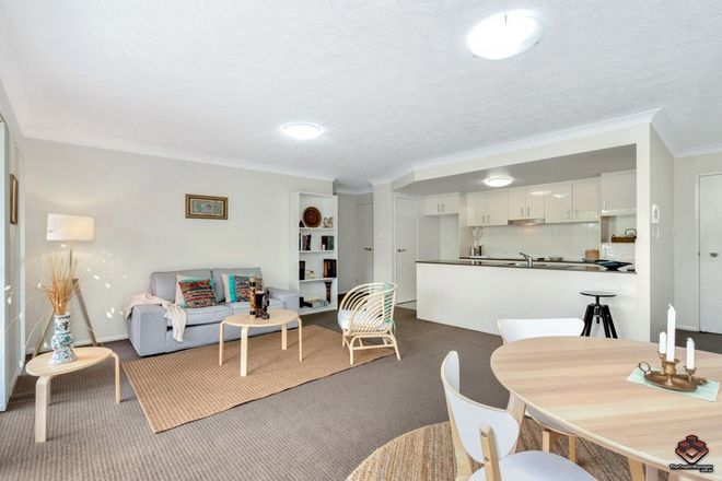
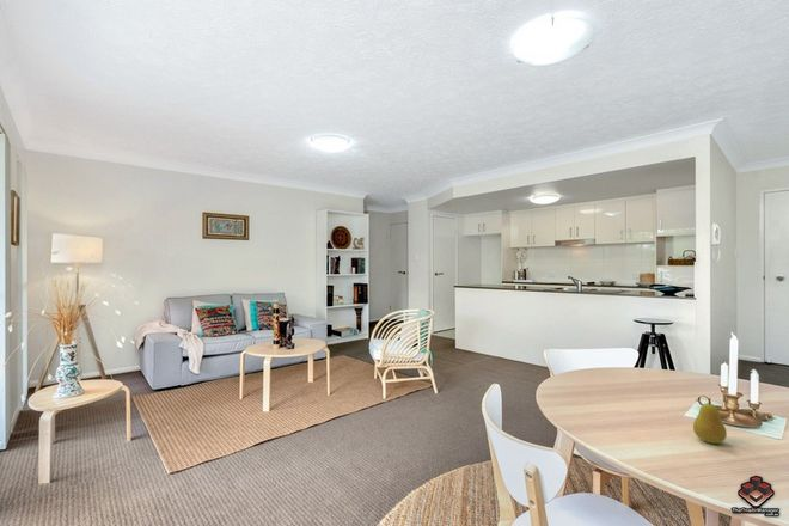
+ fruit (709, 418)
